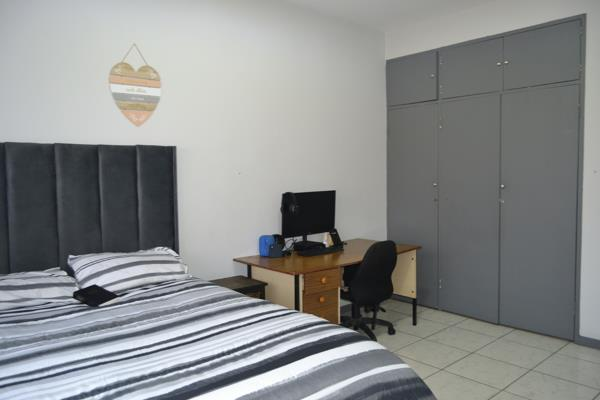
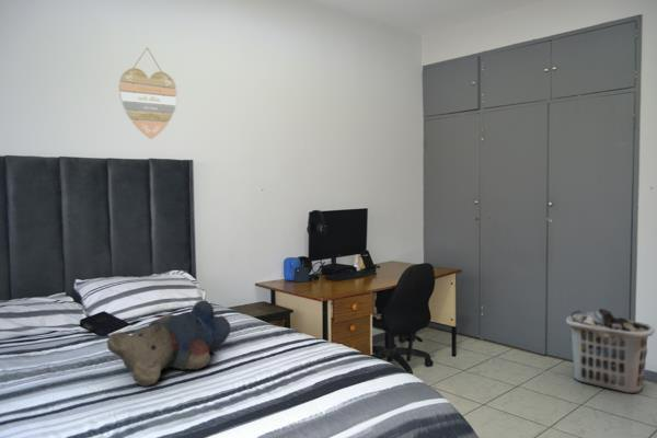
+ teddy bear (173, 338)
+ clothes hamper (608, 346)
